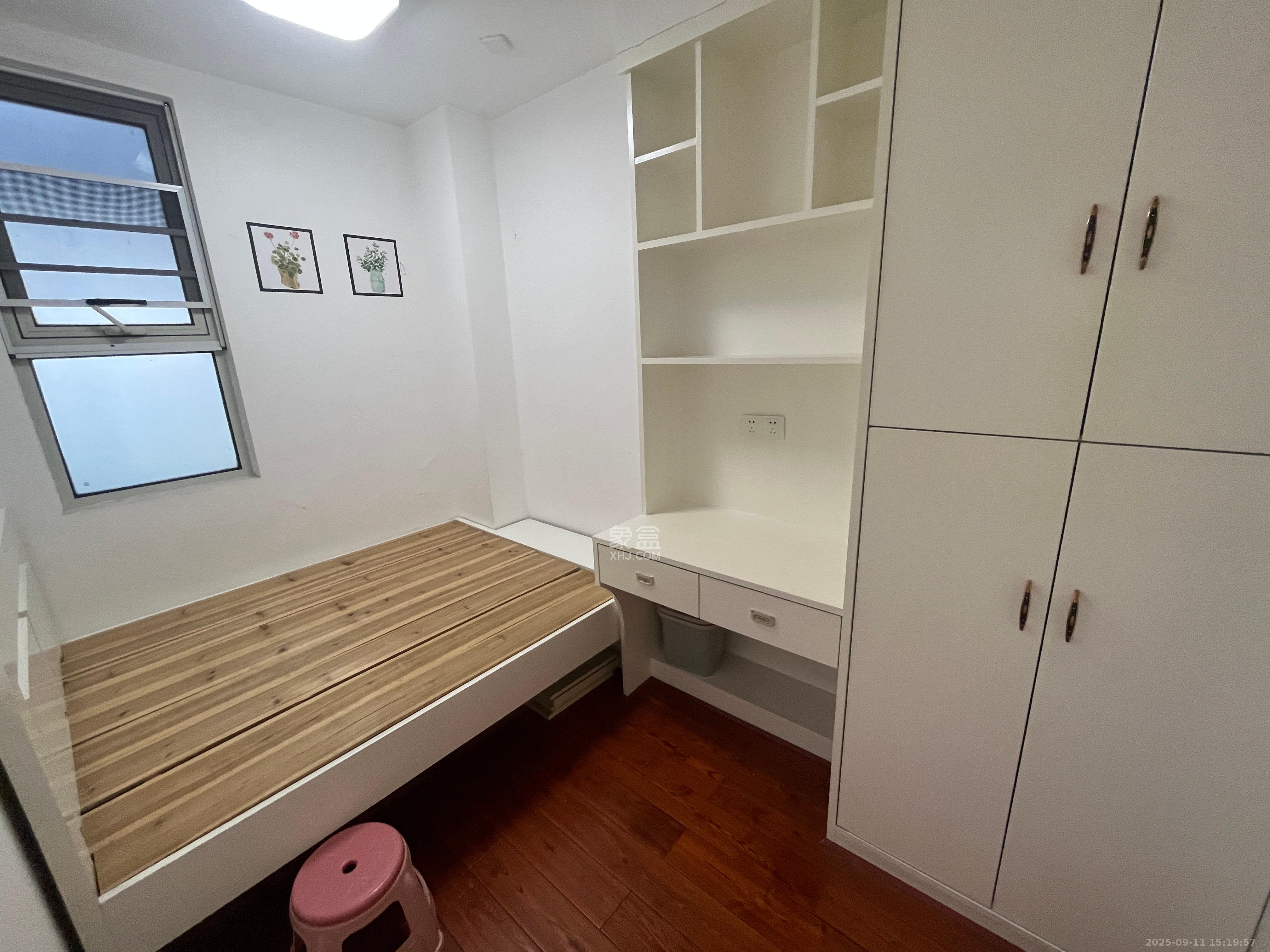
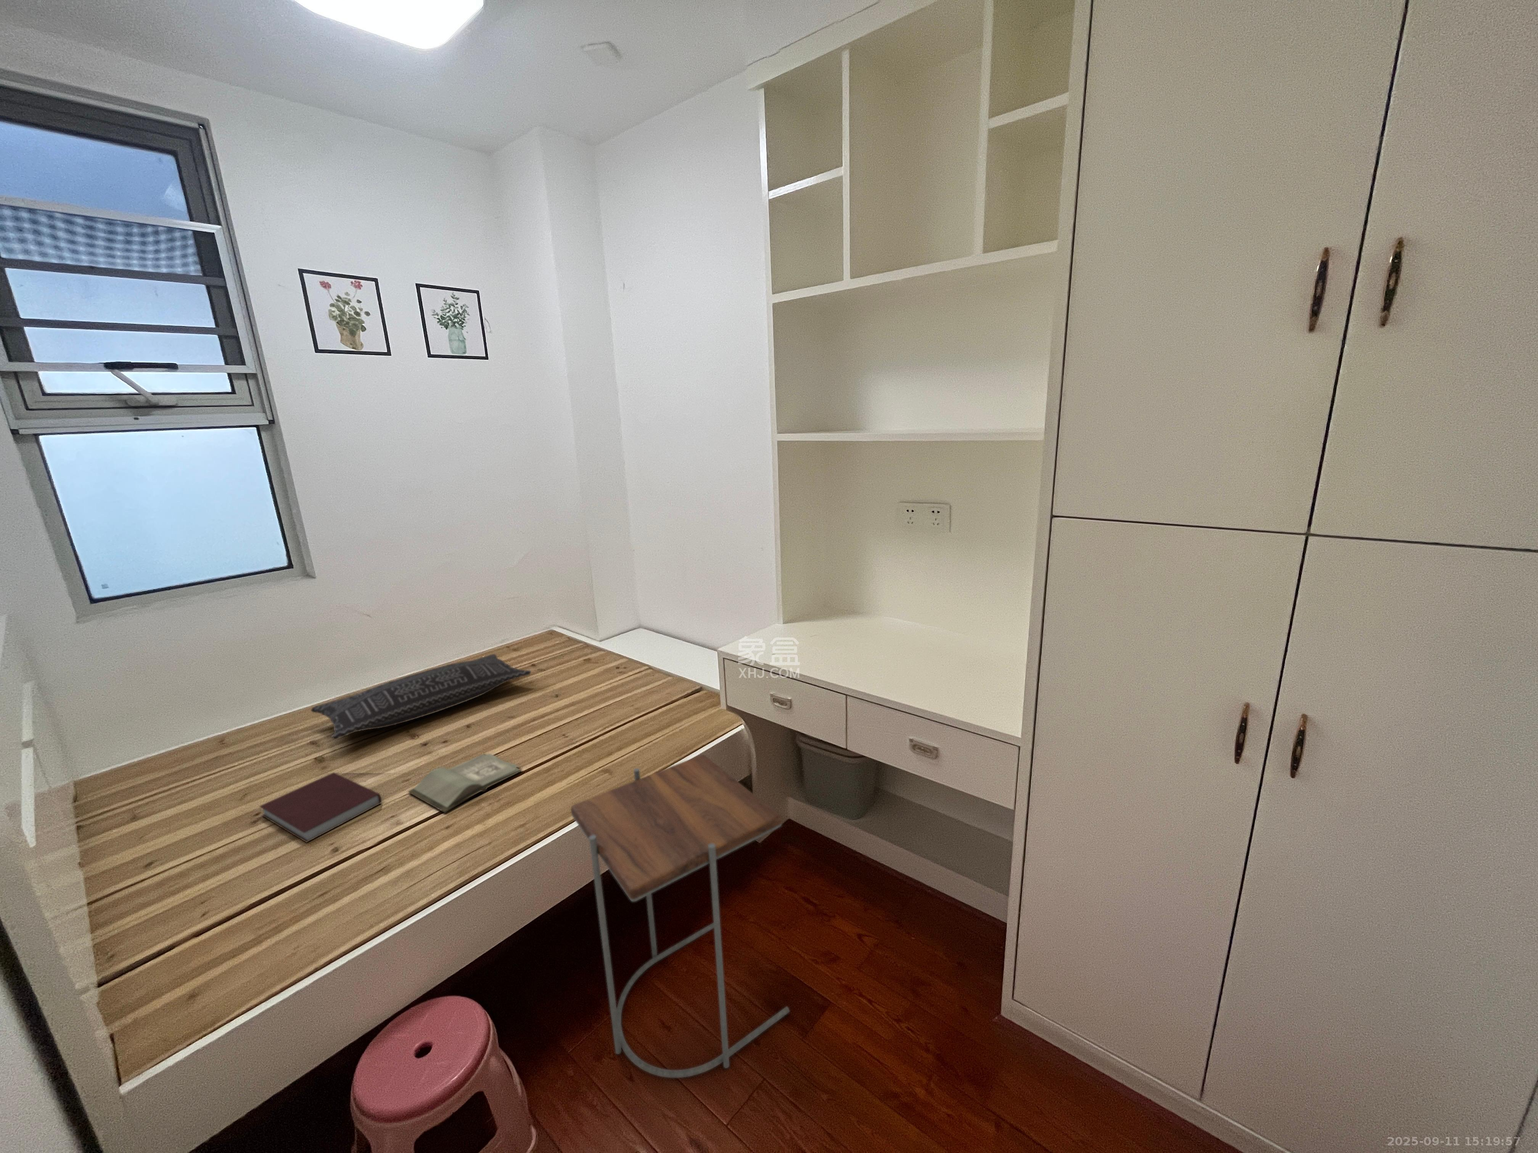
+ side table (653, 912)
+ hardback book (467, 775)
+ notebook (322, 804)
+ pillow (426, 692)
